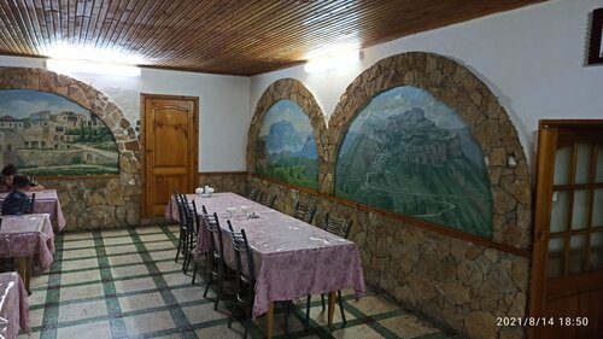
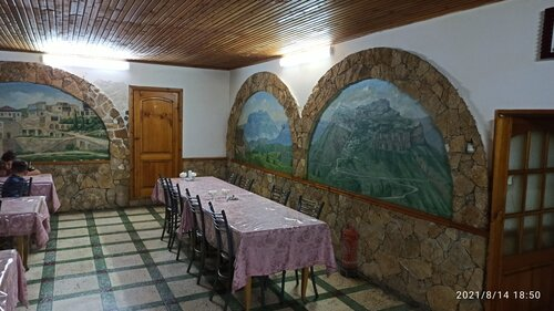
+ fire extinguisher (348, 247)
